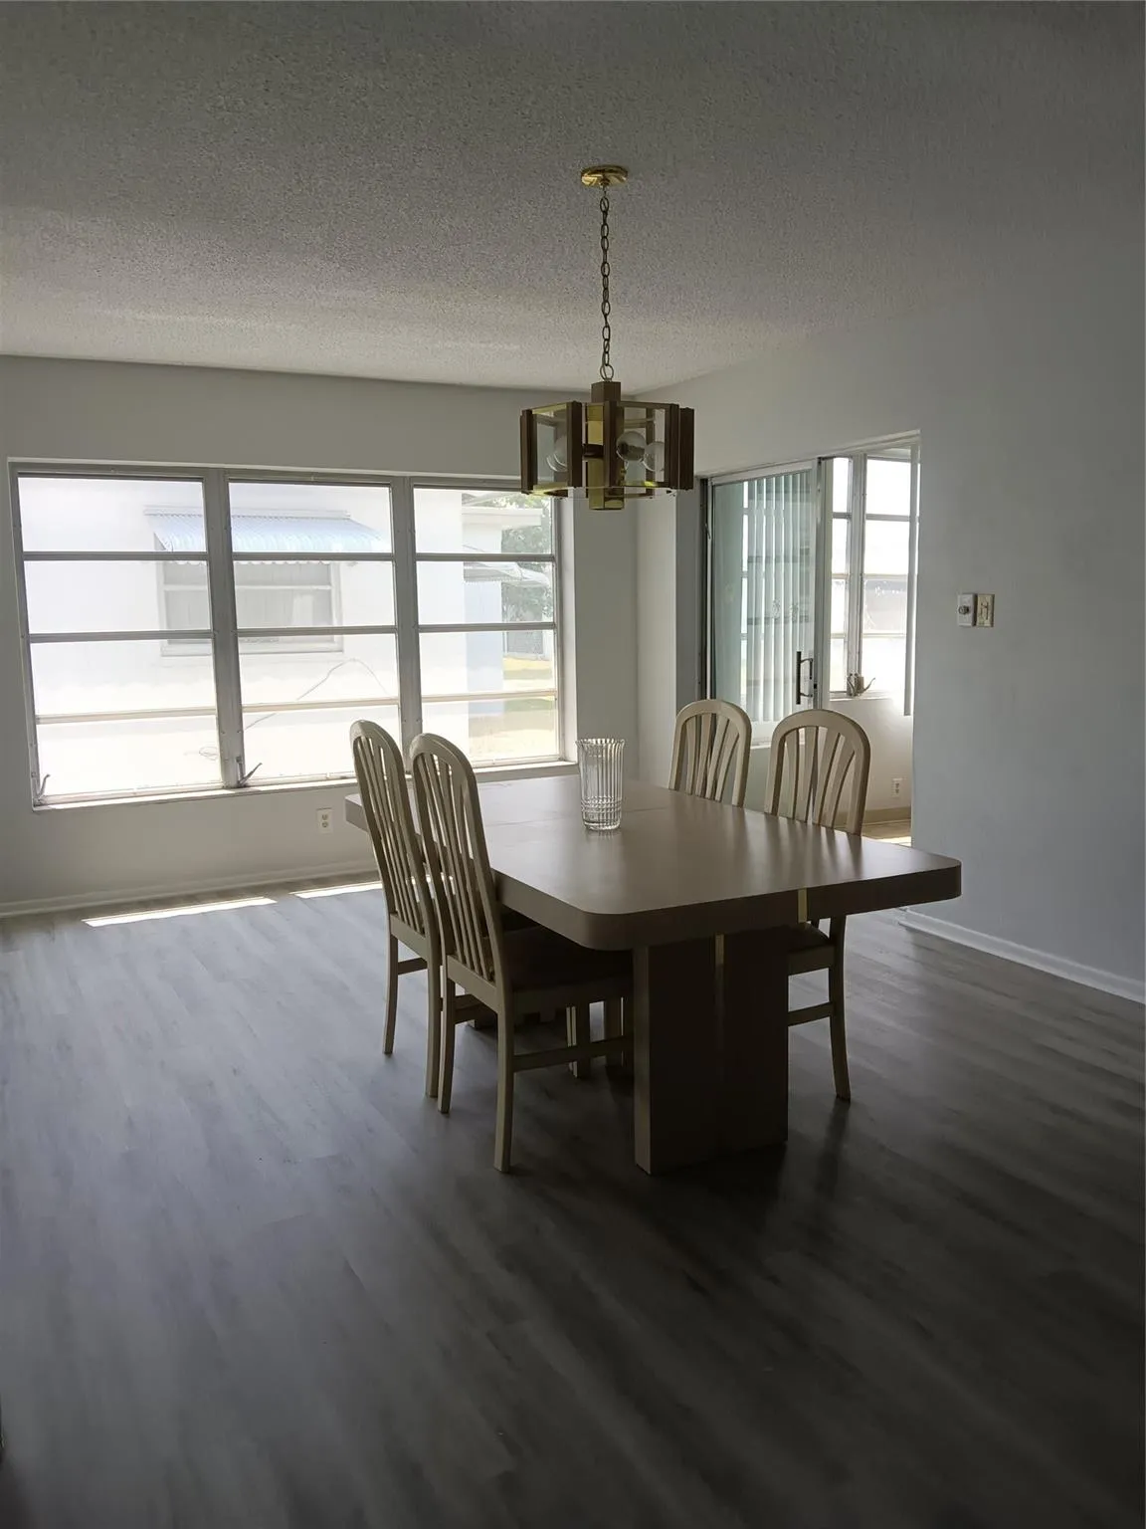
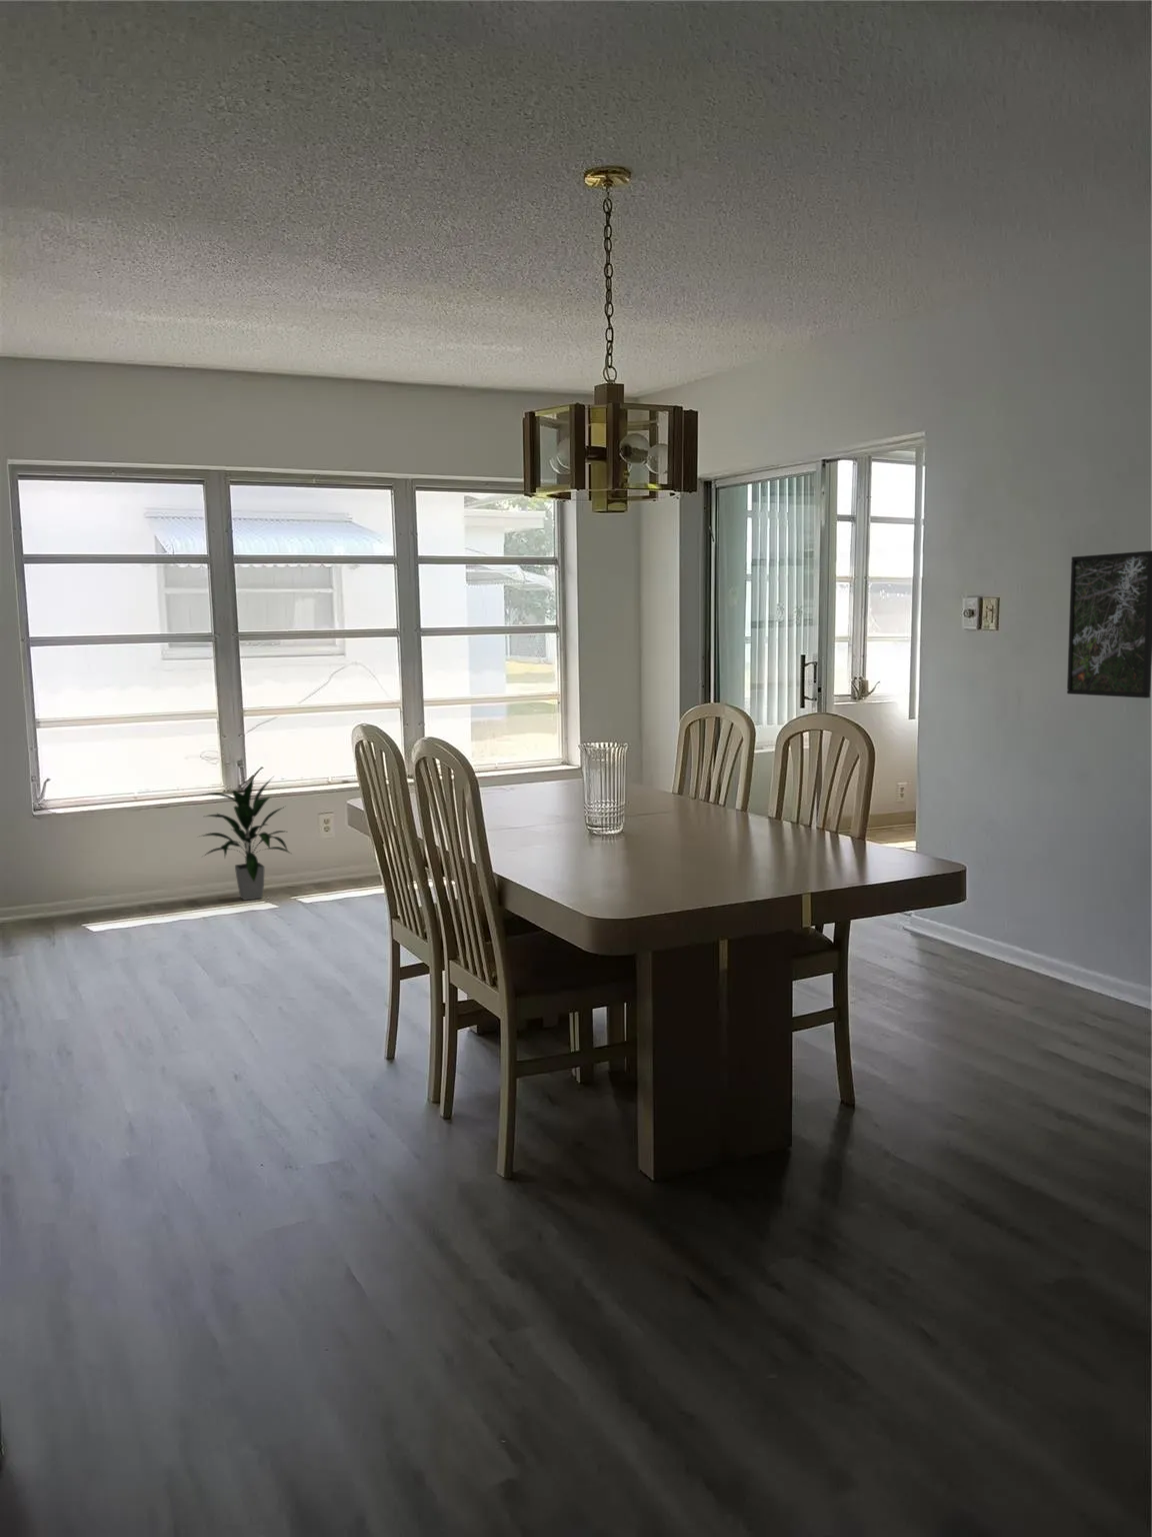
+ indoor plant (246, 837)
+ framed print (1108, 624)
